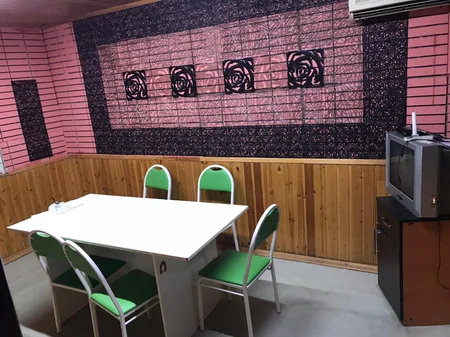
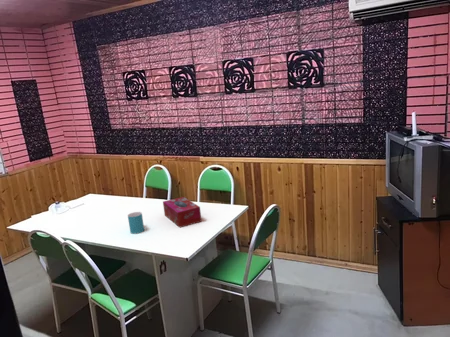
+ tissue box (181, 211)
+ cup (138, 221)
